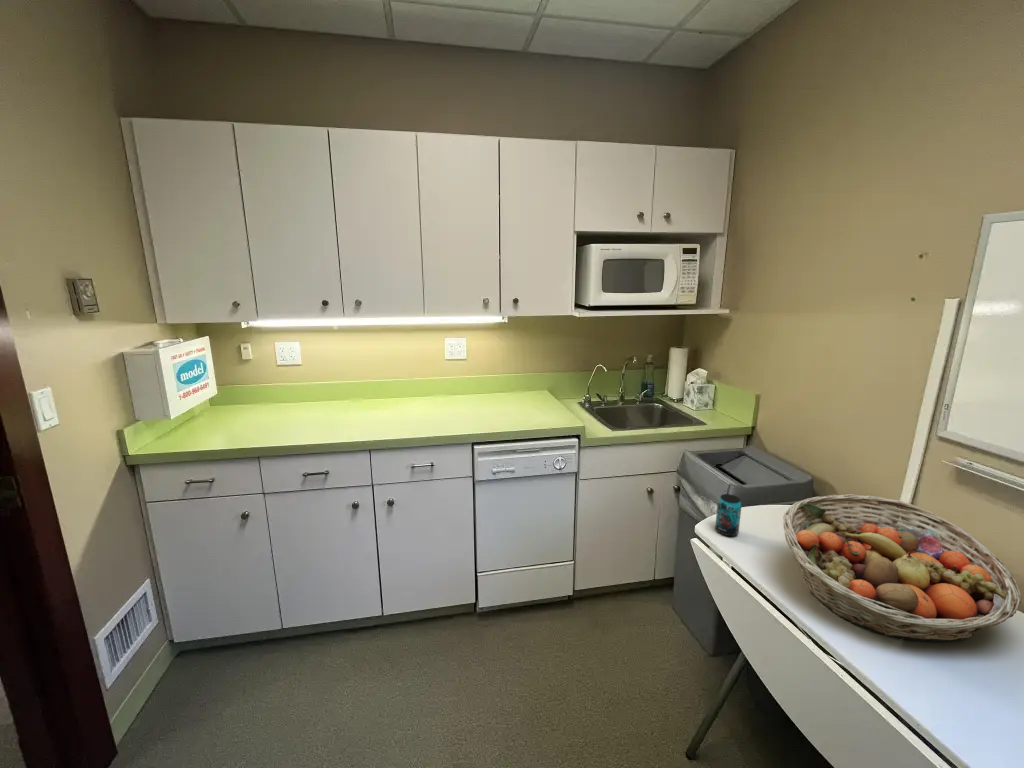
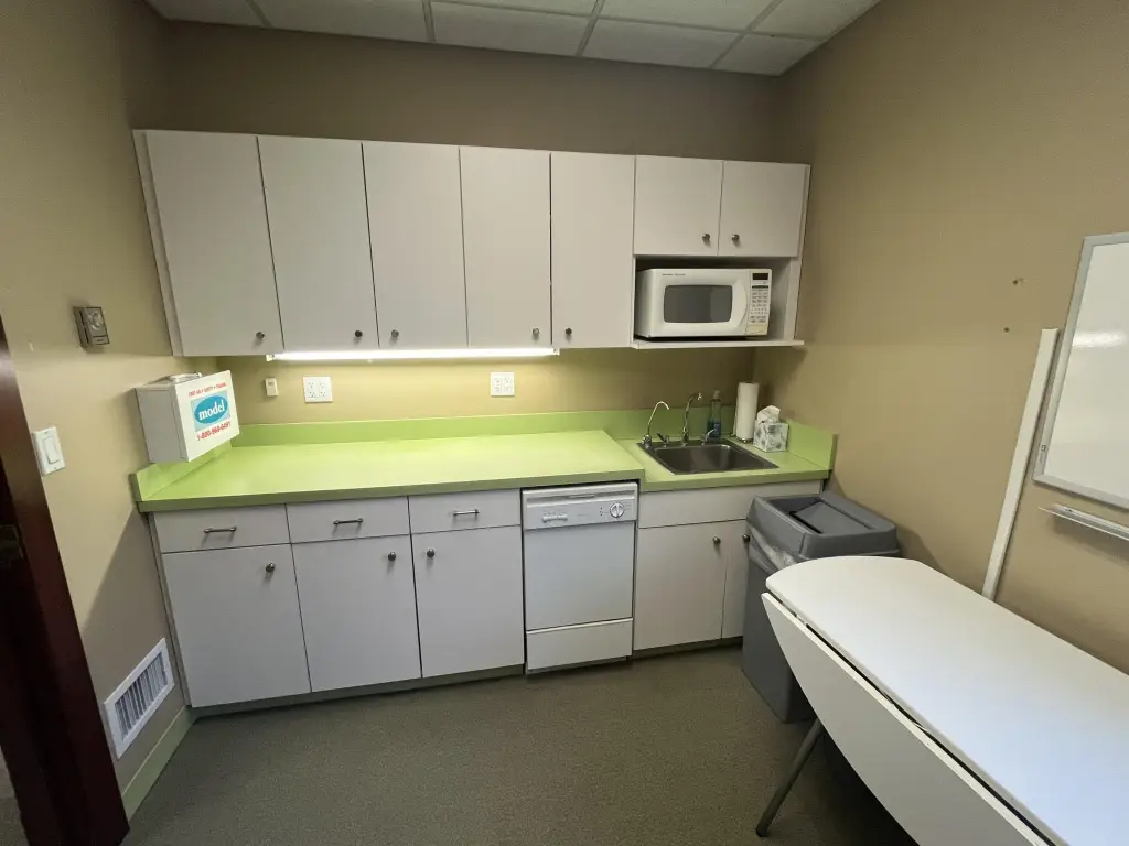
- fruit basket (887, 563)
- beverage can (728, 514)
